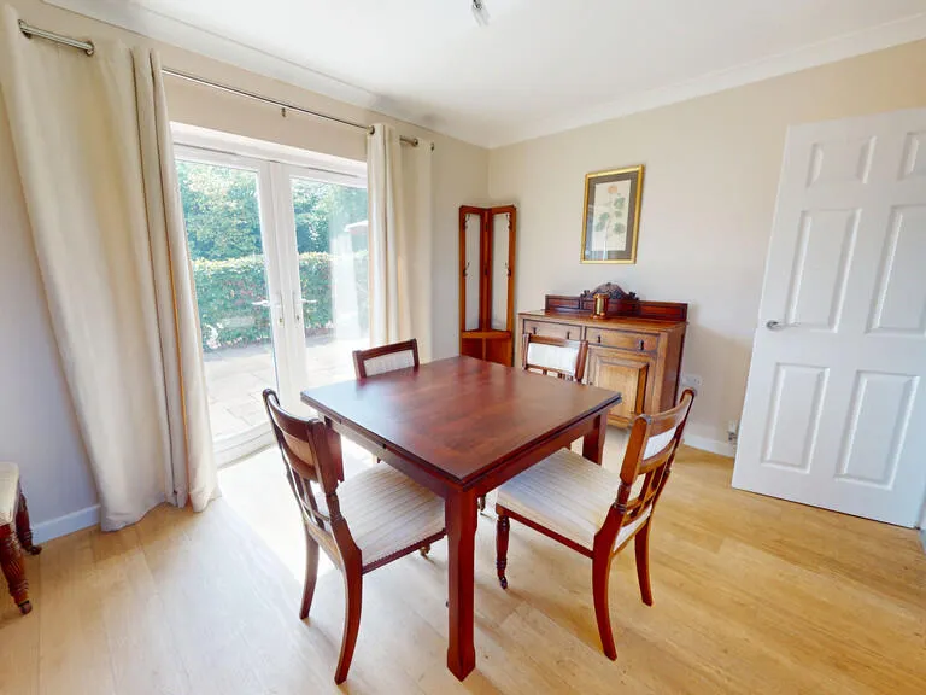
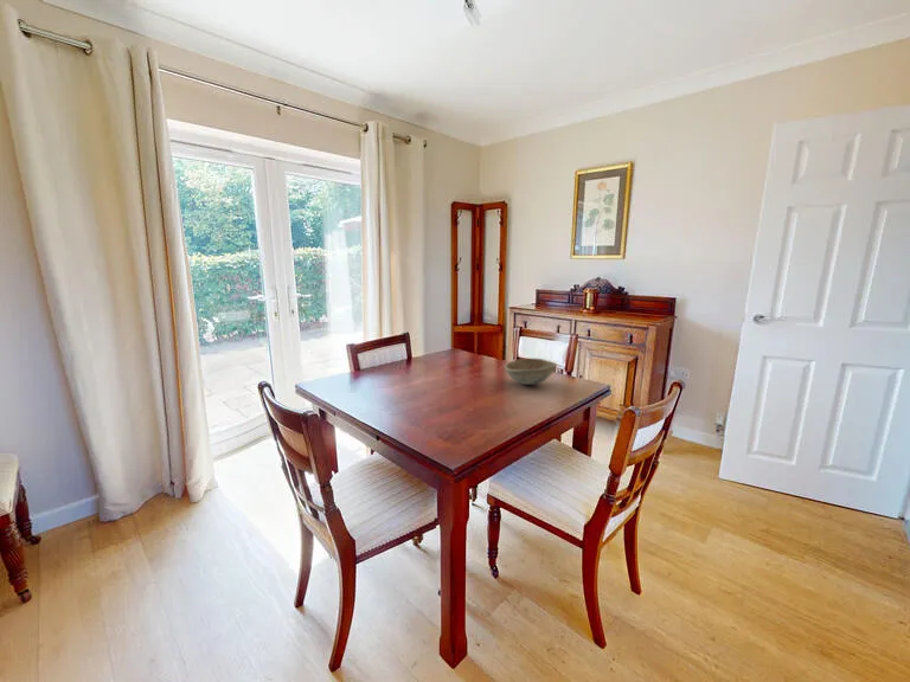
+ bowl (530, 372)
